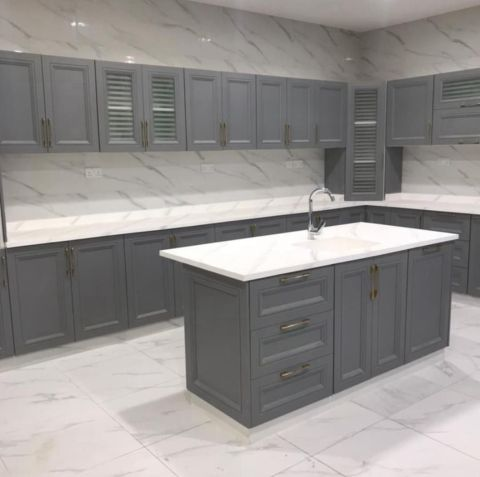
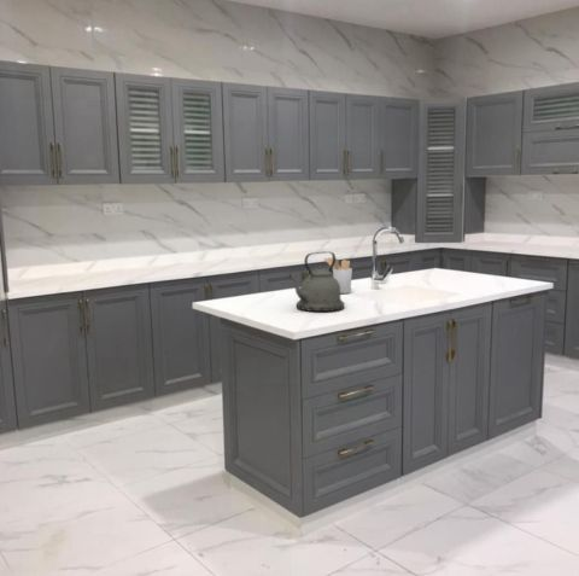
+ kettle (318, 280)
+ utensil holder (338, 274)
